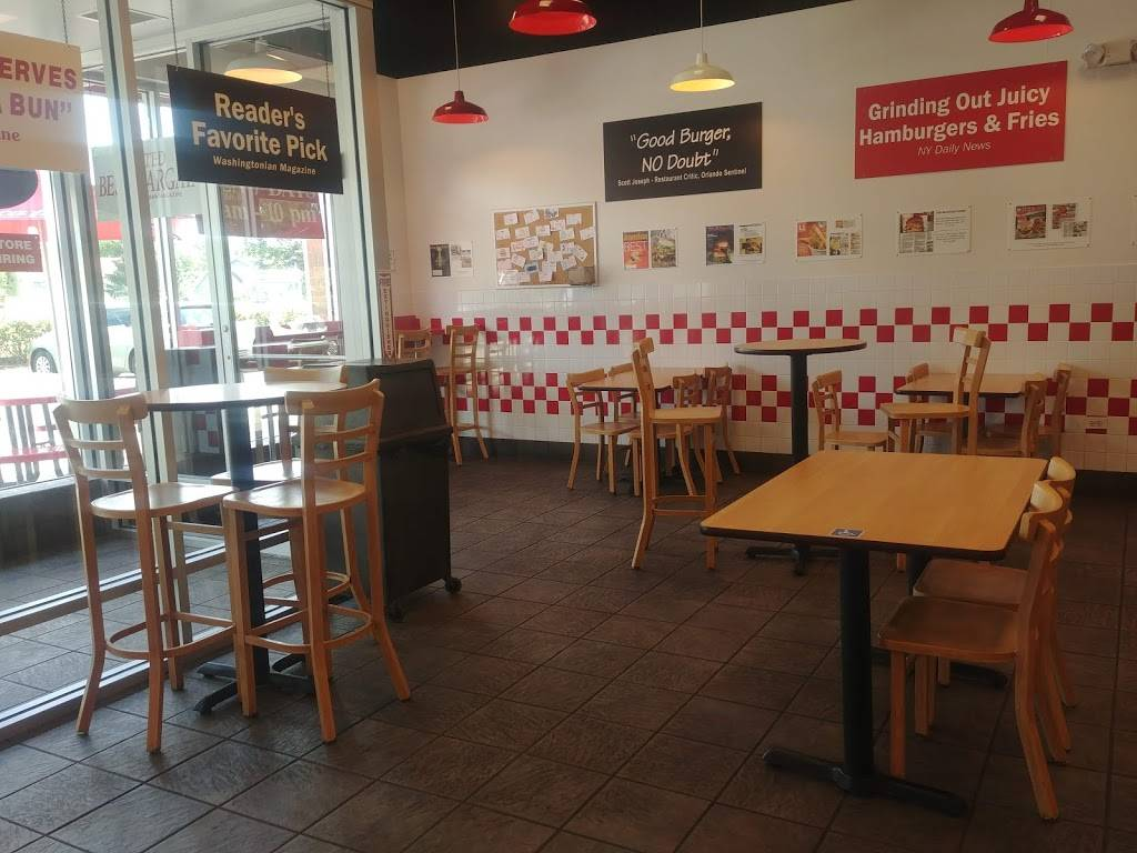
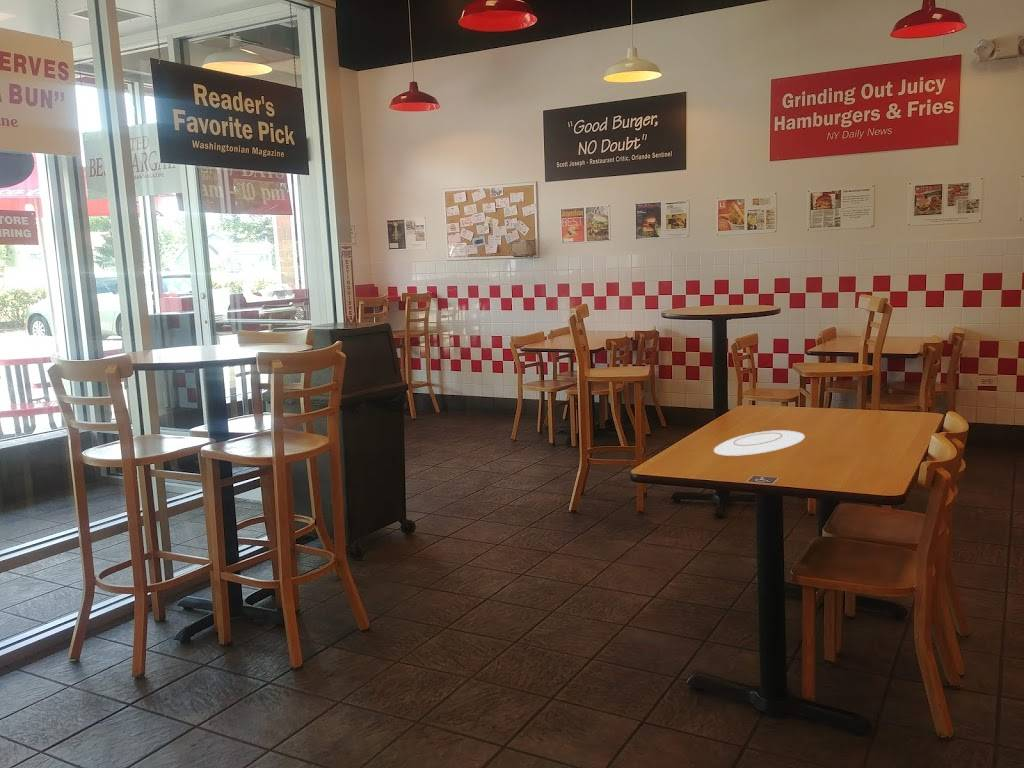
+ plate (758, 442)
